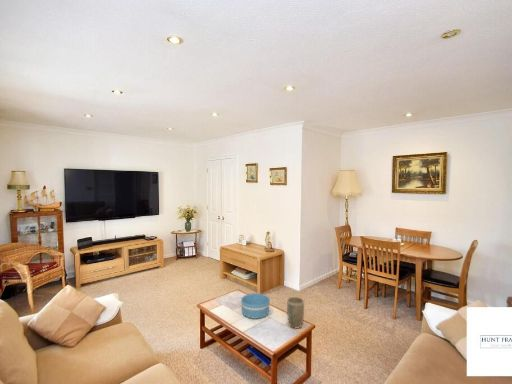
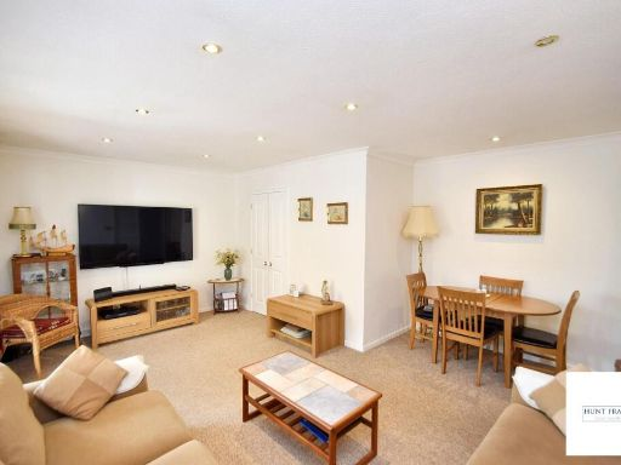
- plant pot (295, 312)
- bowl (255, 305)
